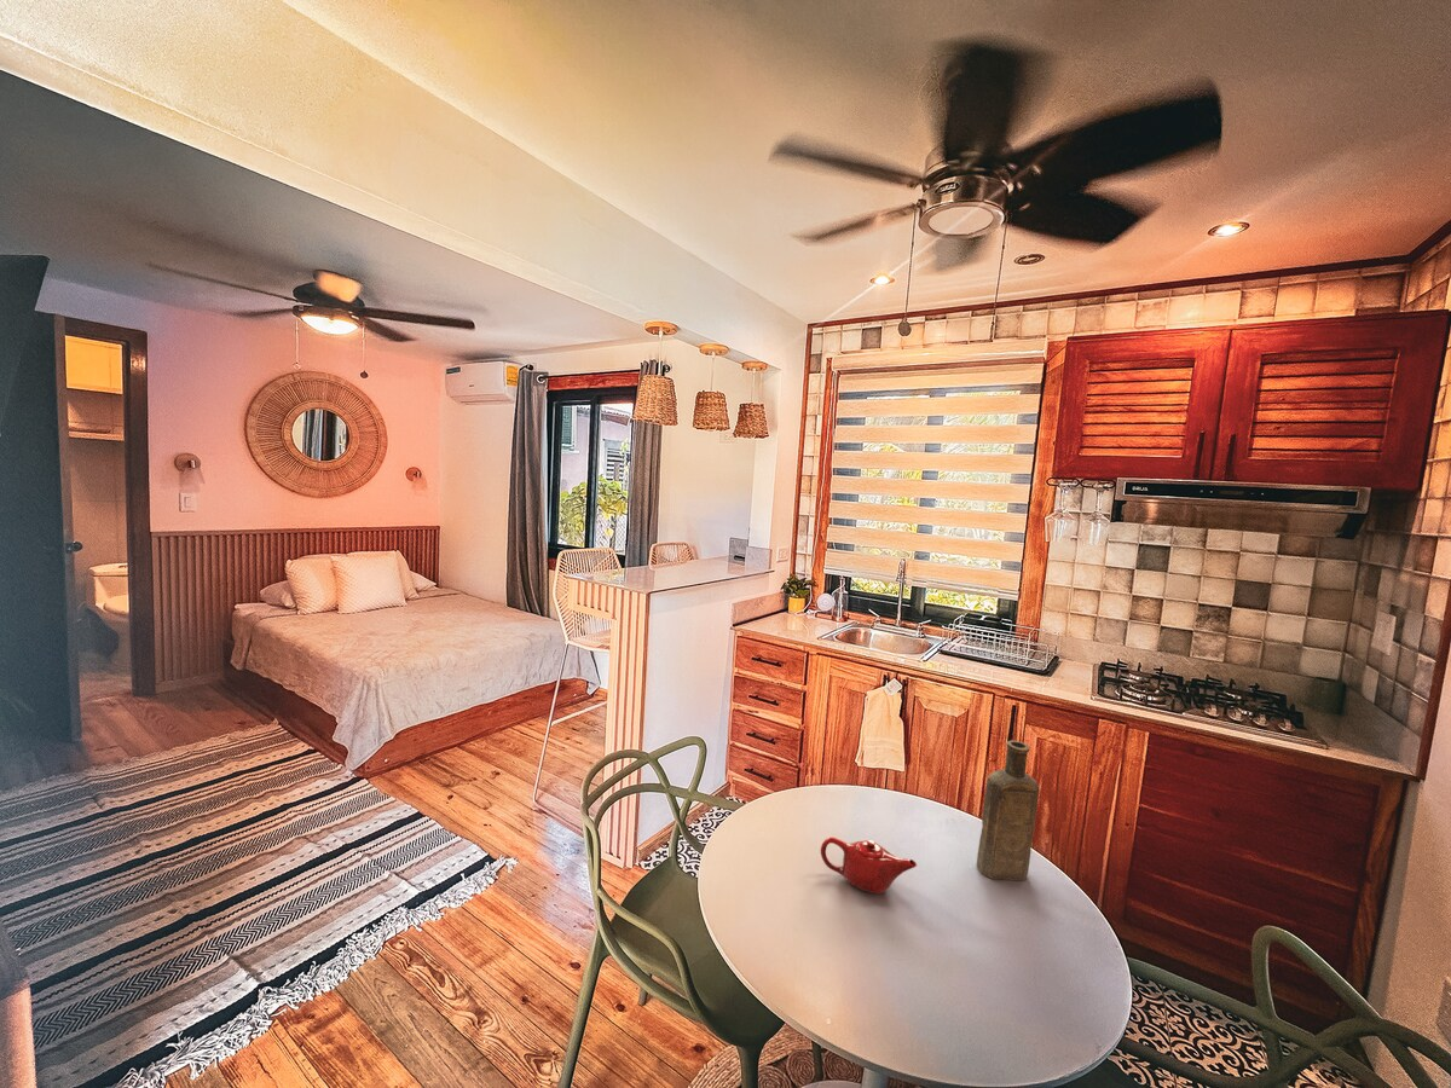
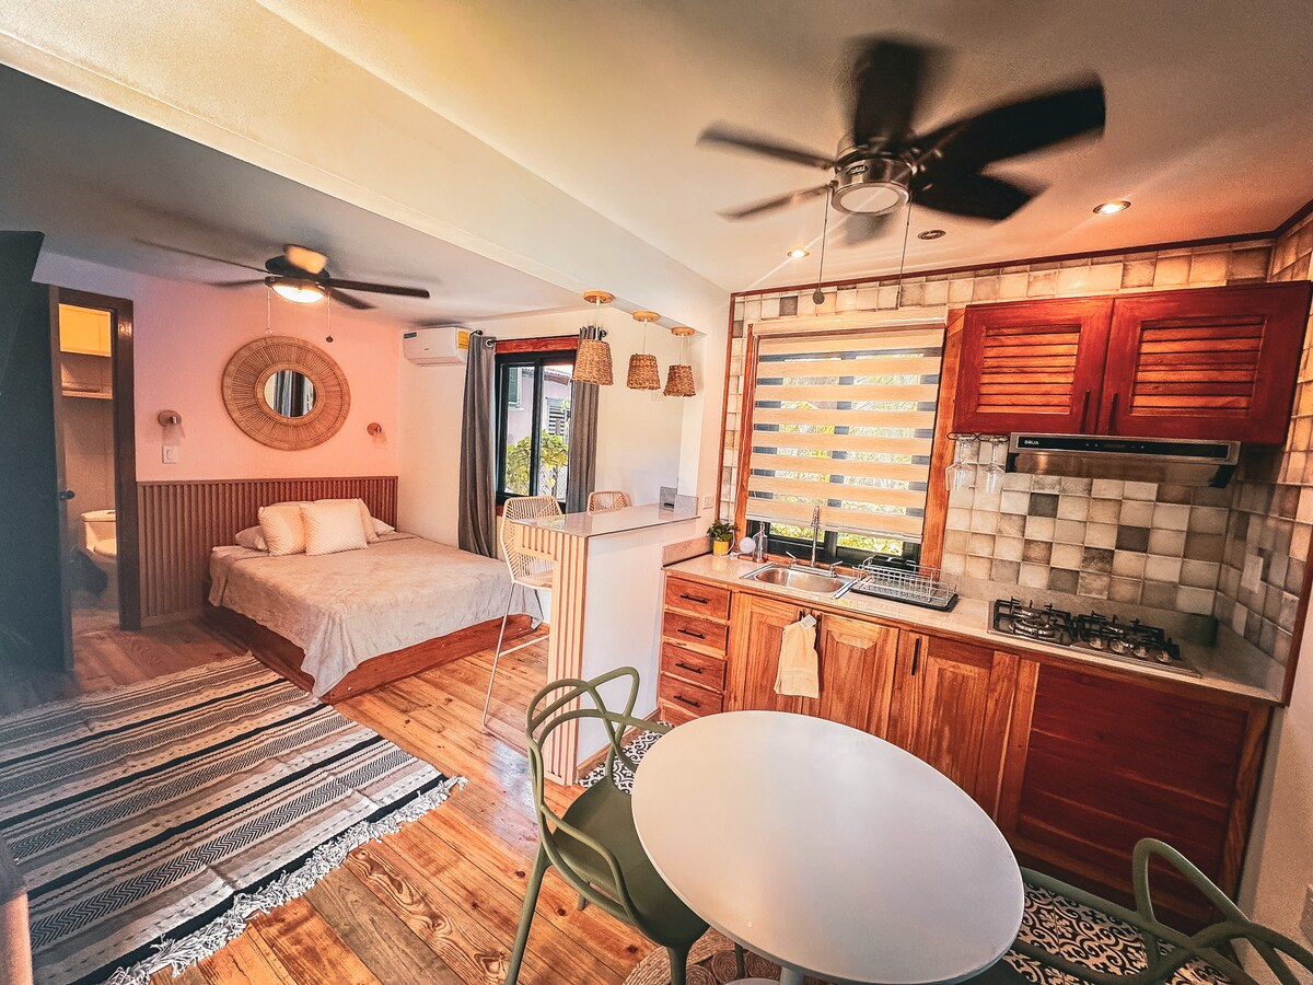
- bottle (1005, 808)
- teapot (867, 862)
